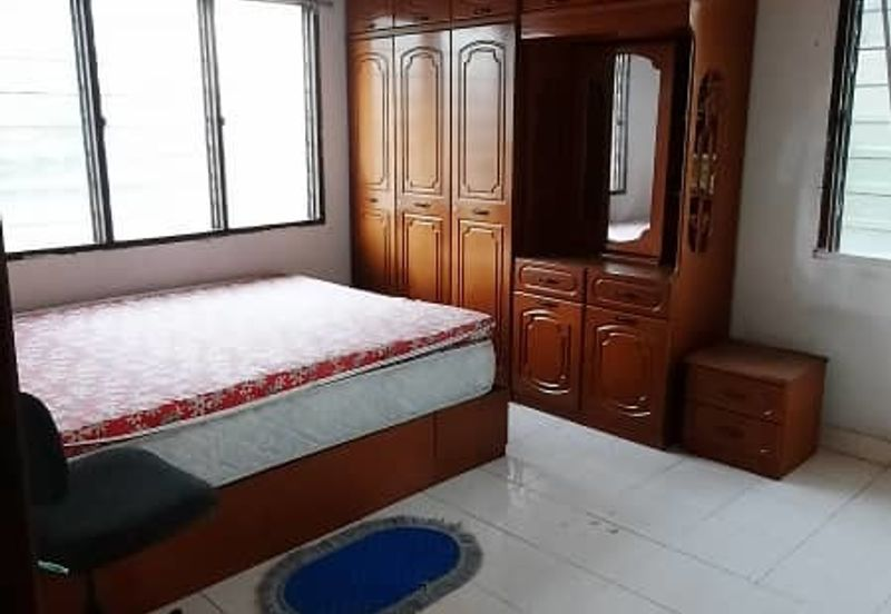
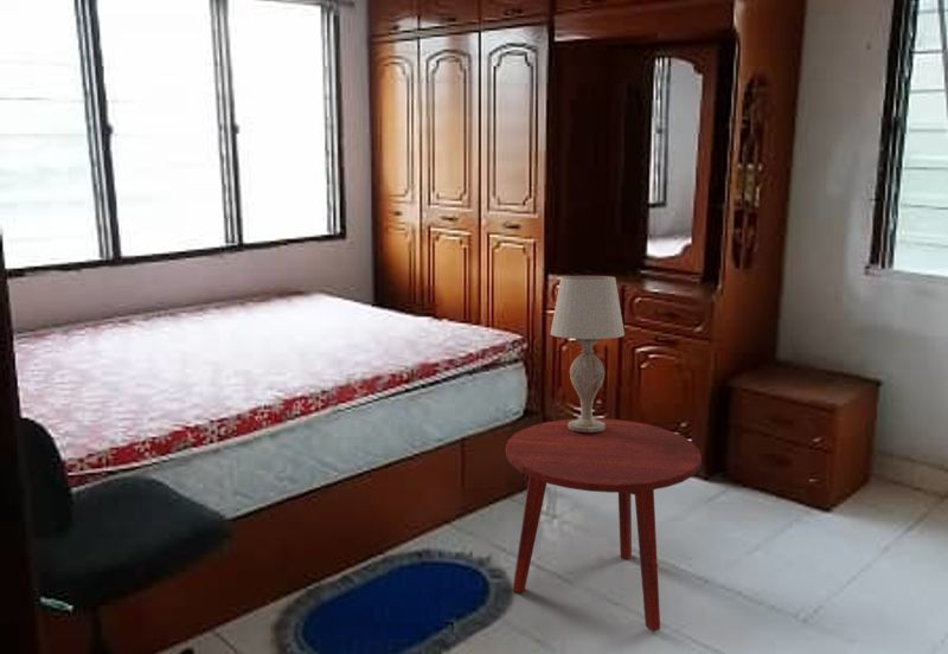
+ side table (619, 518)
+ table lamp (588, 355)
